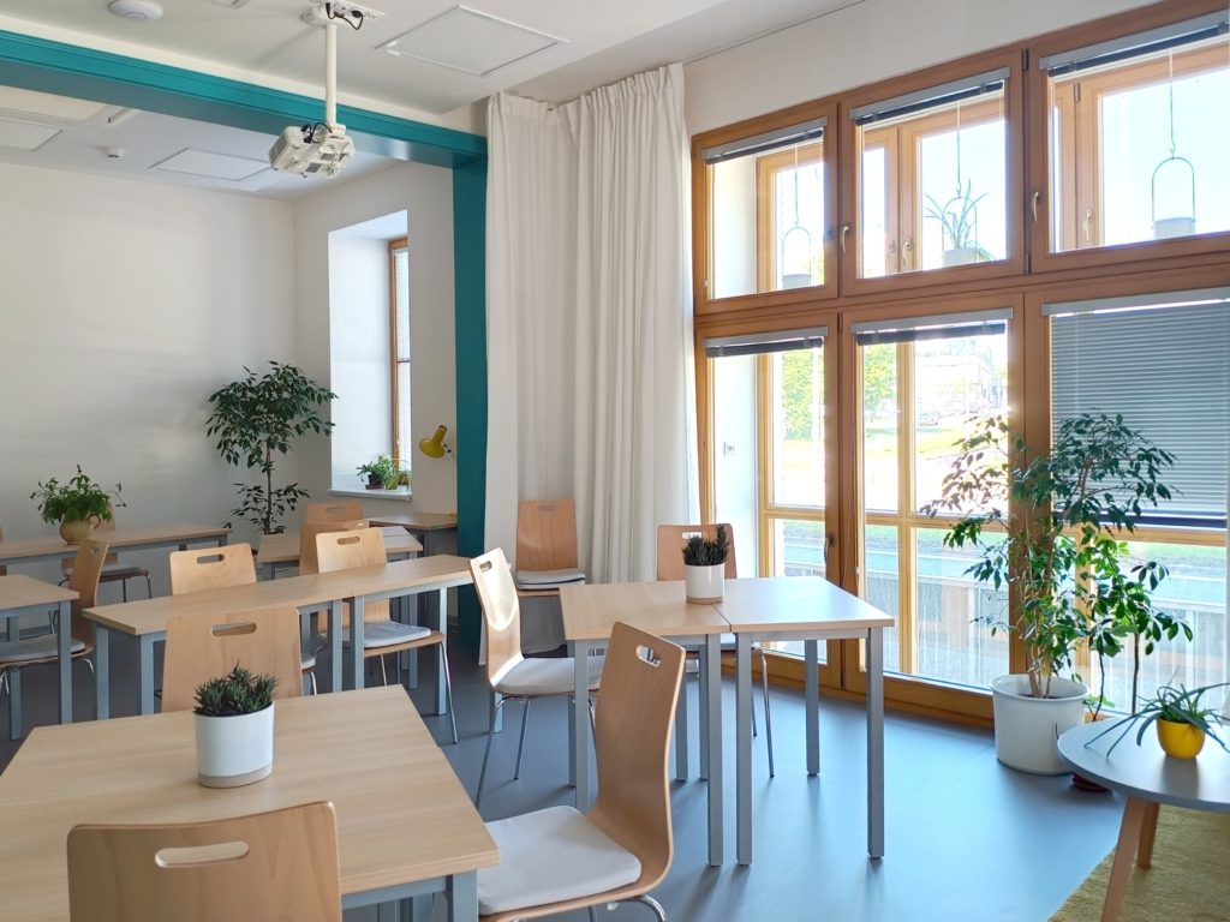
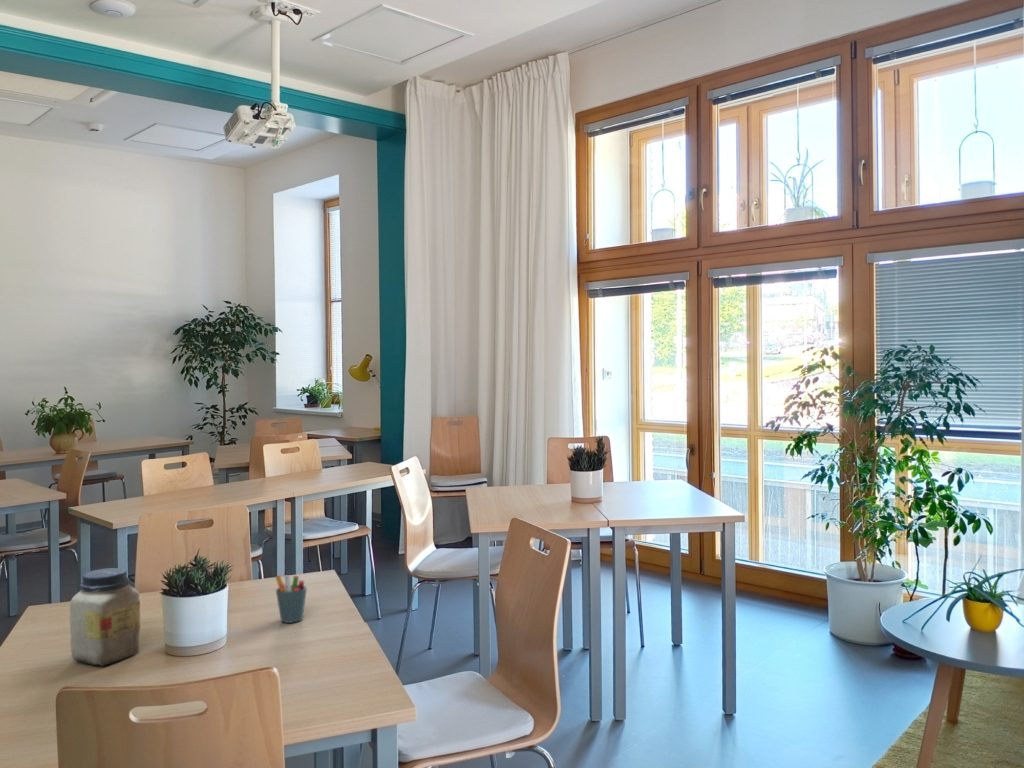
+ jar (105, 614)
+ pen holder (291, 595)
